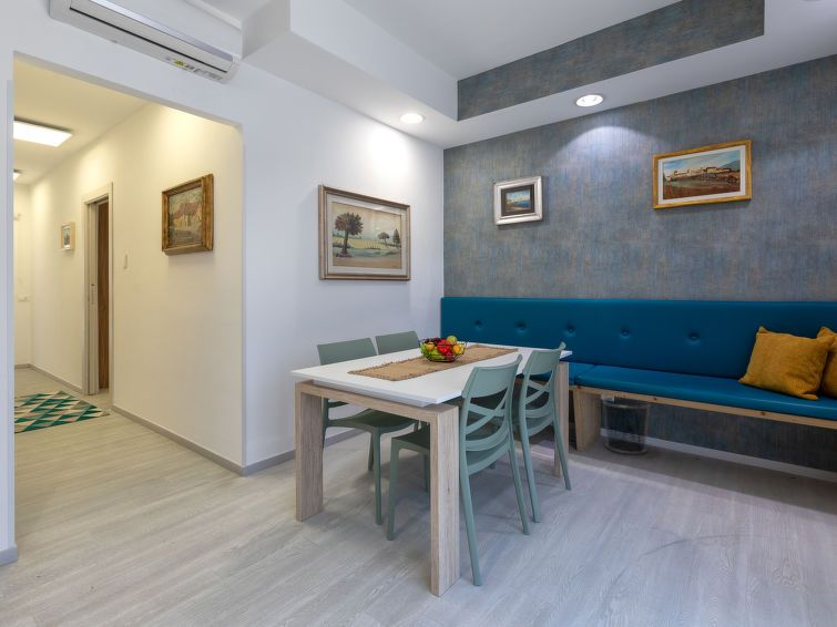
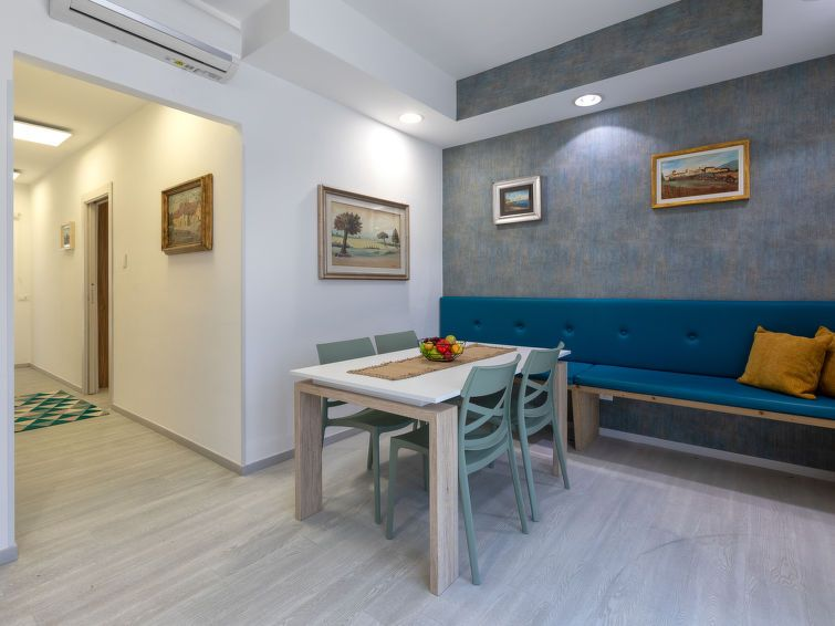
- waste bin (625, 424)
